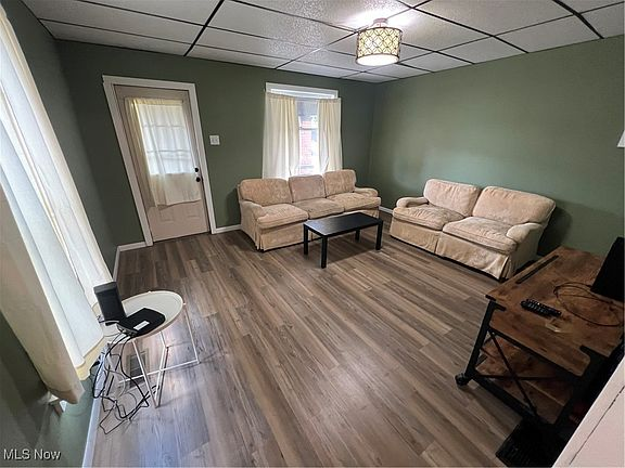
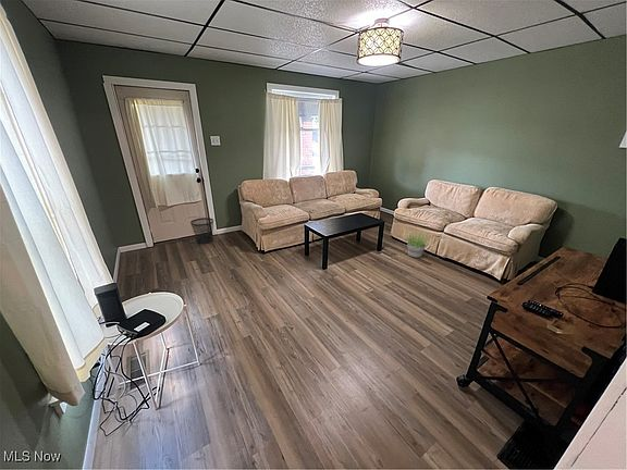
+ potted plant (416, 244)
+ wastebasket (204, 231)
